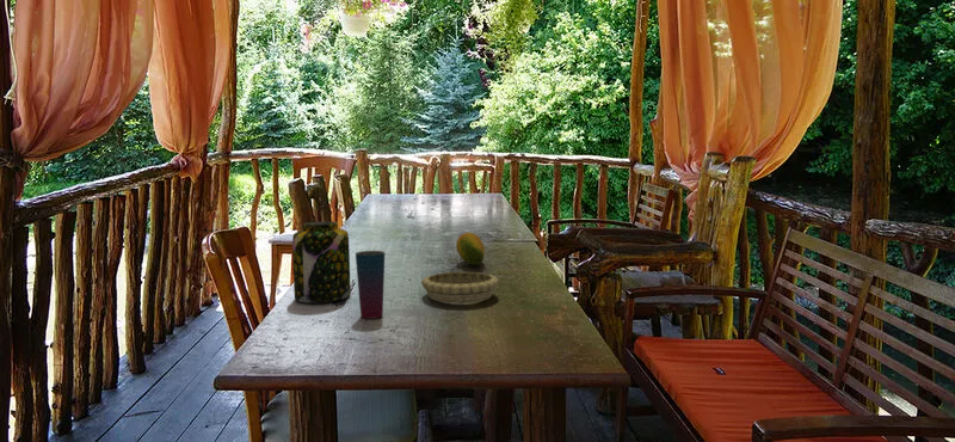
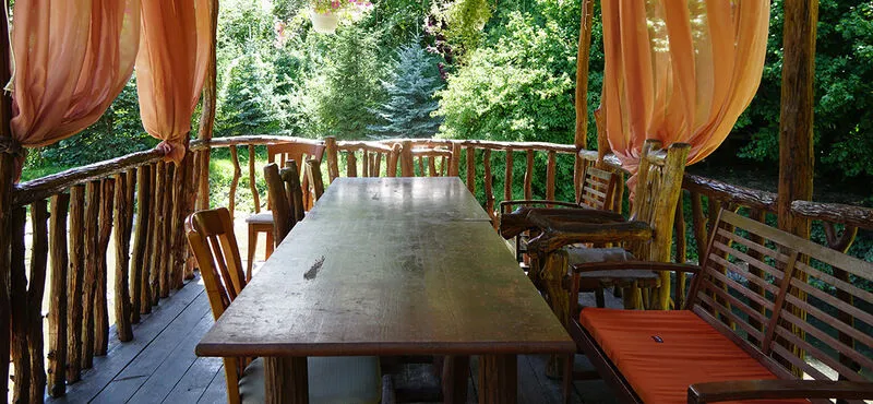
- cup (370, 284)
- decorative bowl (460, 287)
- jar (321, 259)
- fruit (470, 248)
